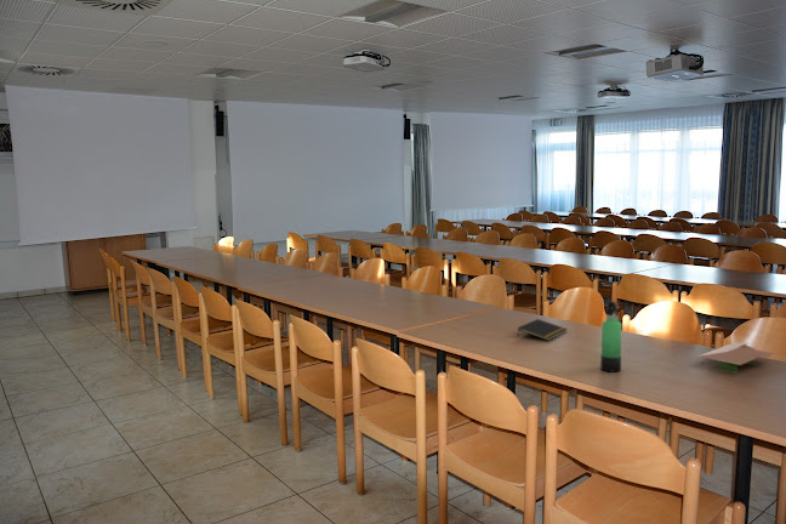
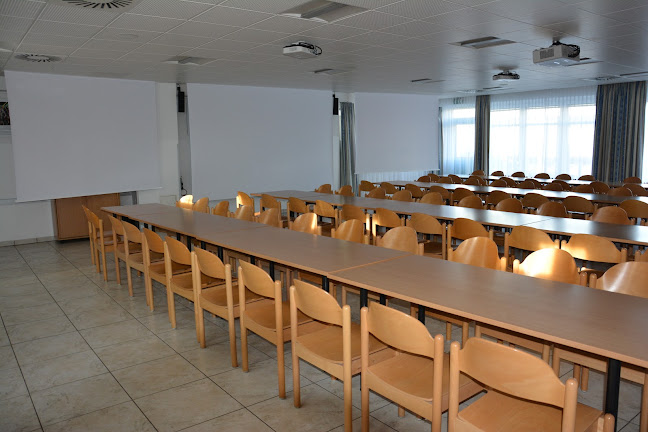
- papers (736, 355)
- notepad (542, 329)
- thermos bottle (611, 335)
